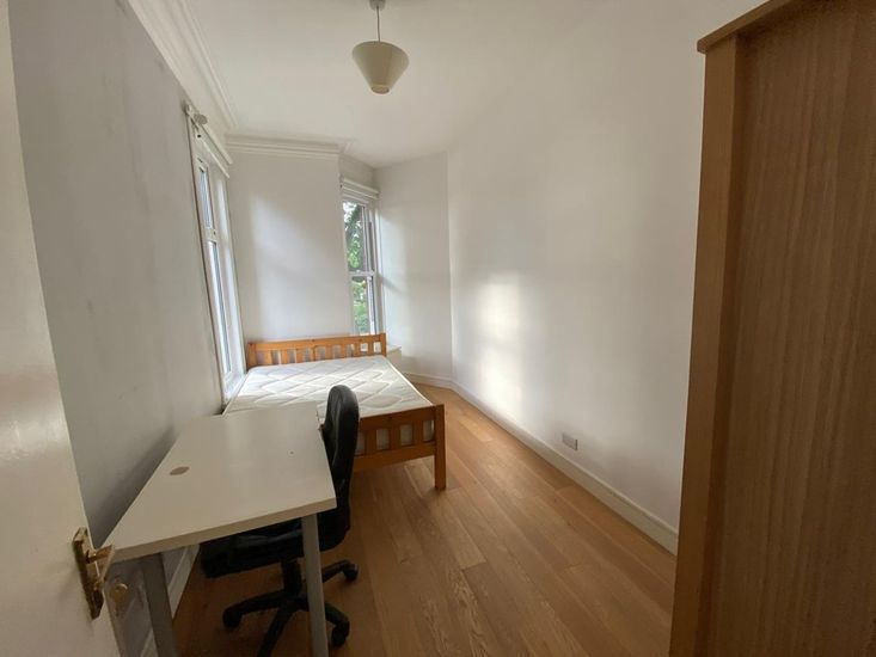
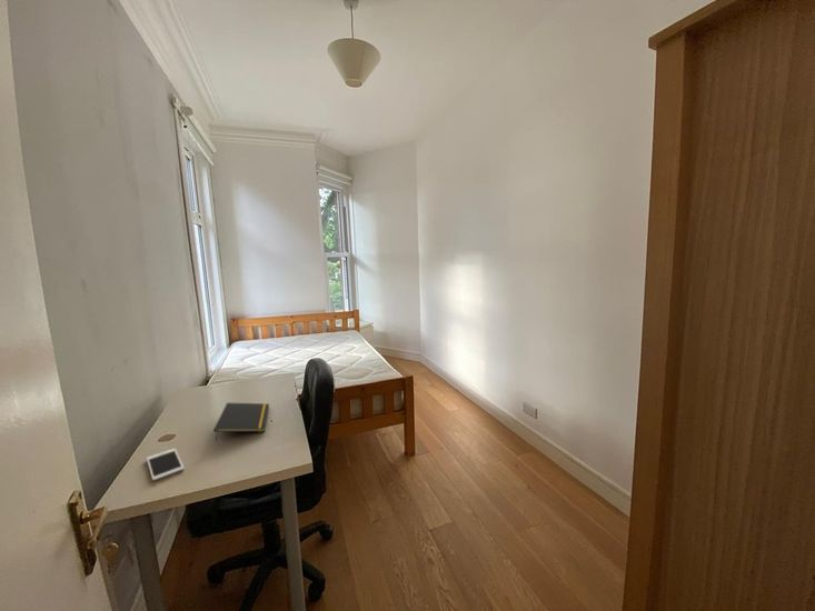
+ cell phone (165, 463)
+ notepad (243, 415)
